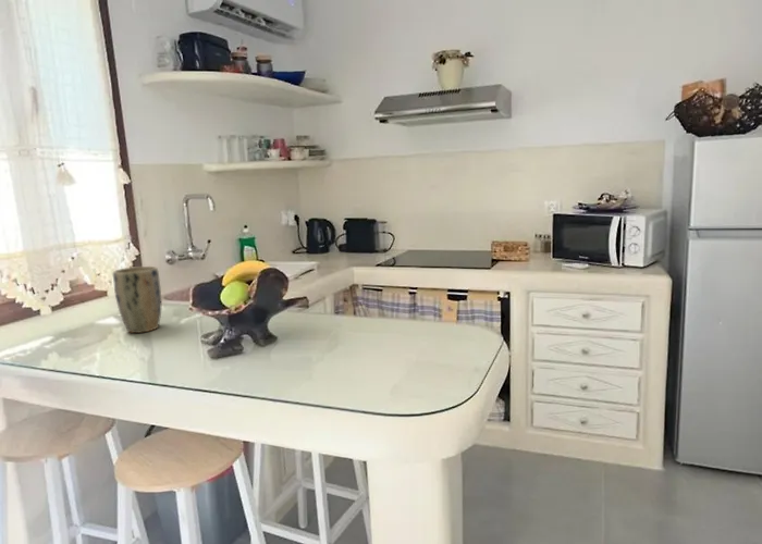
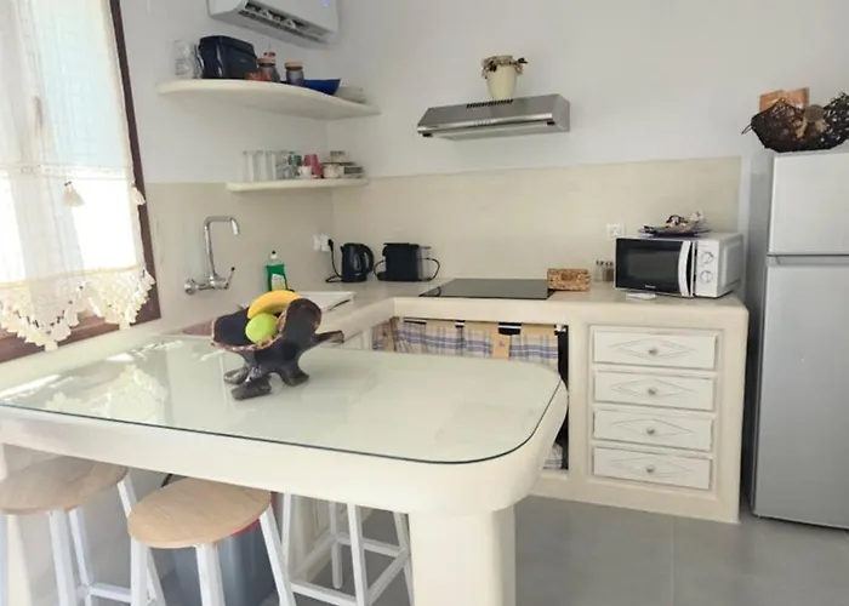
- plant pot (138, 299)
